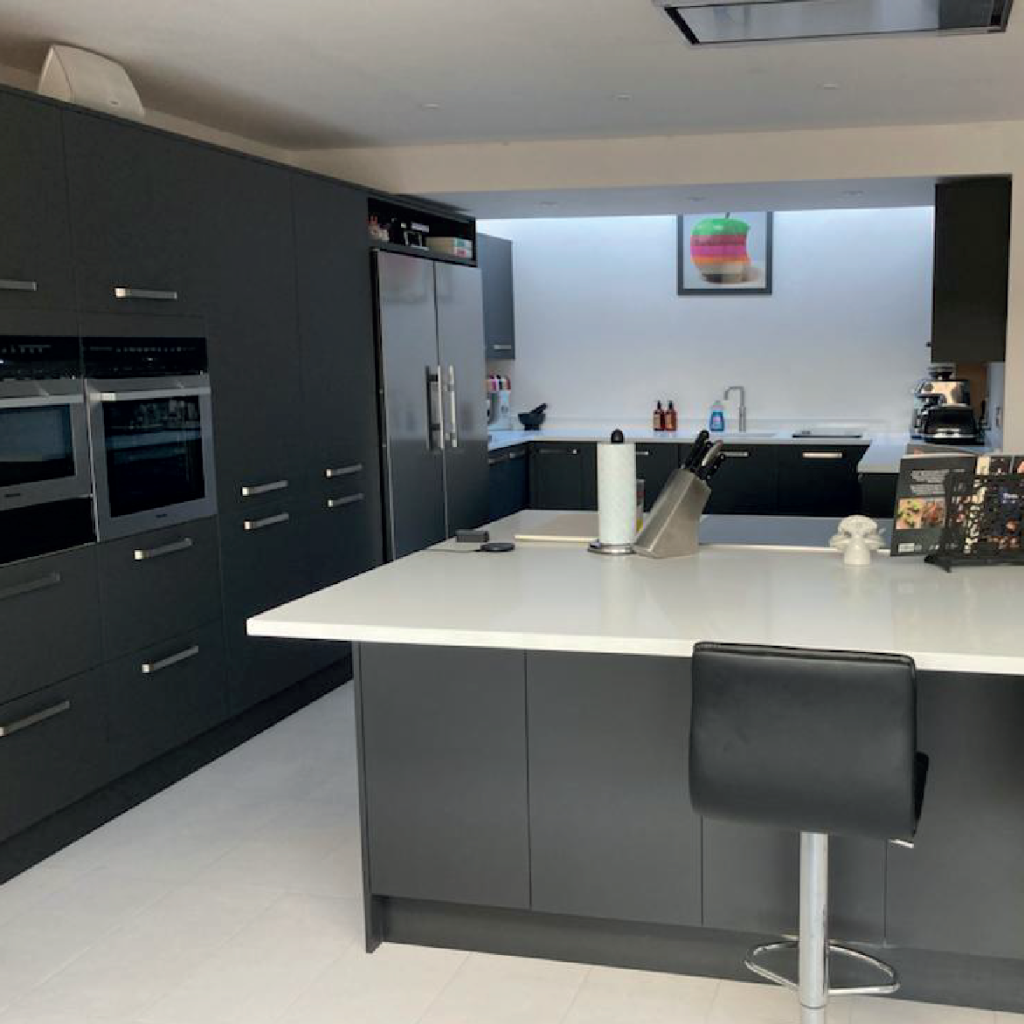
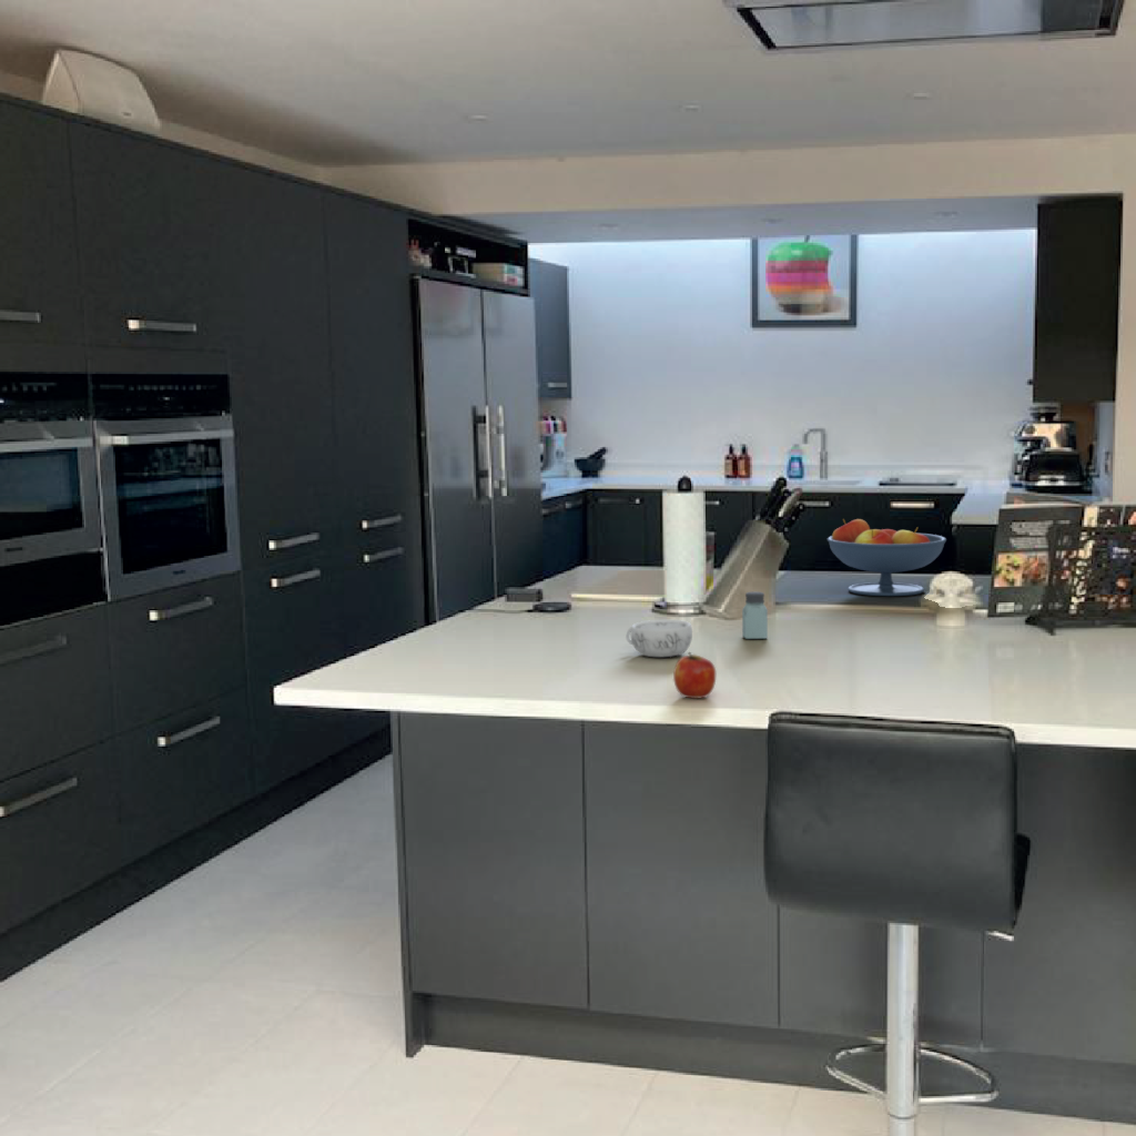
+ saltshaker (754, 615)
+ decorative bowl (657, 638)
+ apple (694, 673)
+ fruit bowl (885, 555)
